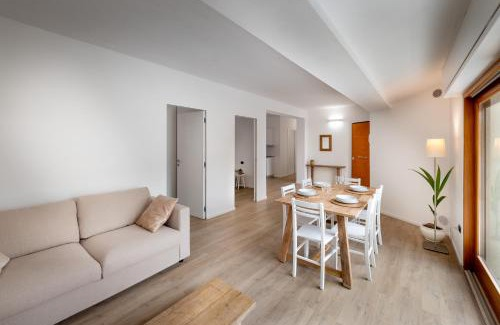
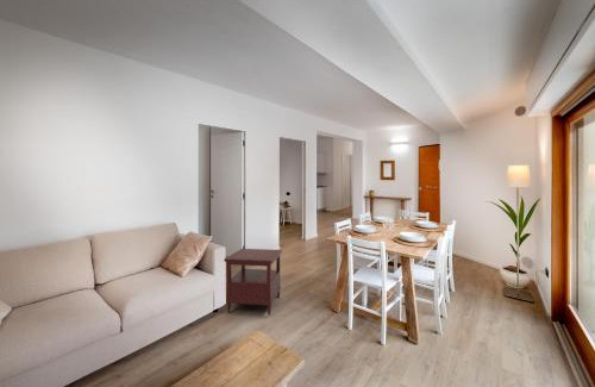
+ side table (255, 279)
